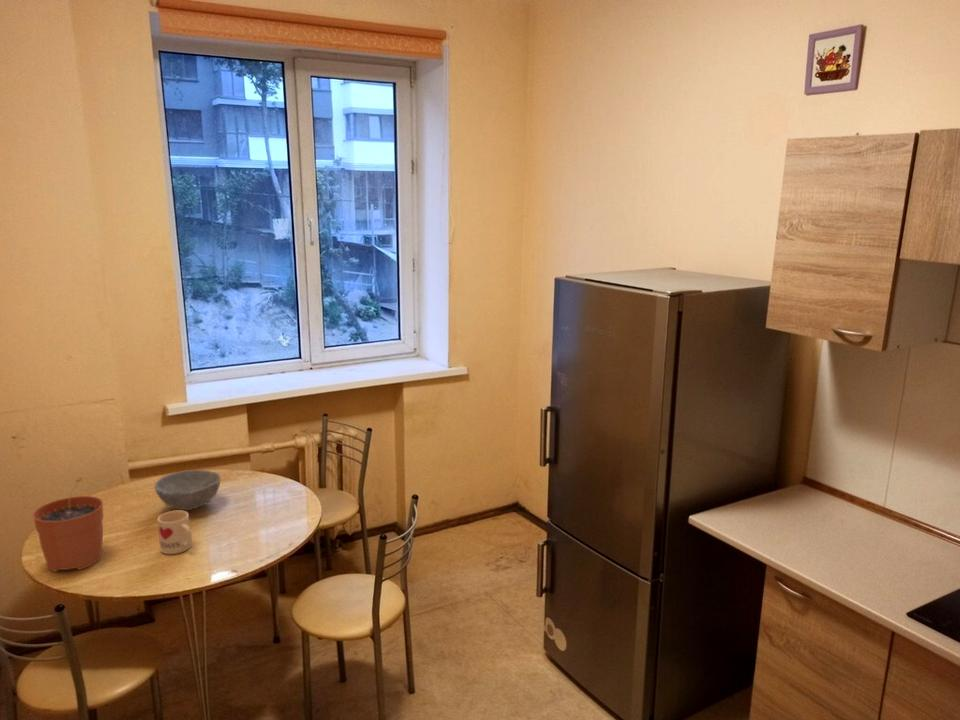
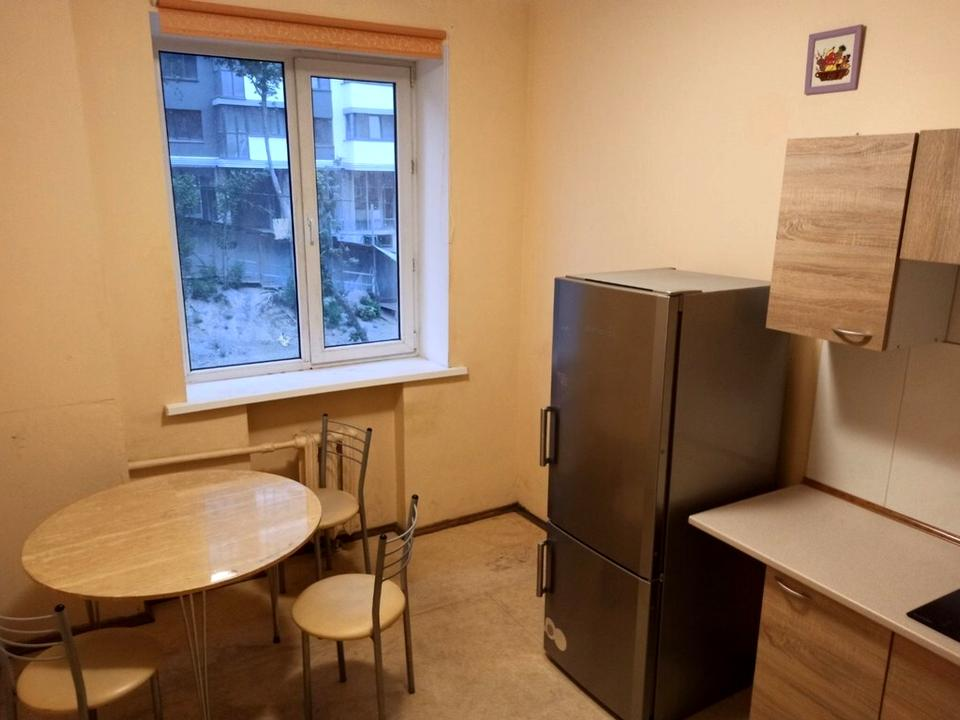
- plant pot (70, 521)
- bowl (189, 493)
- mug (178, 533)
